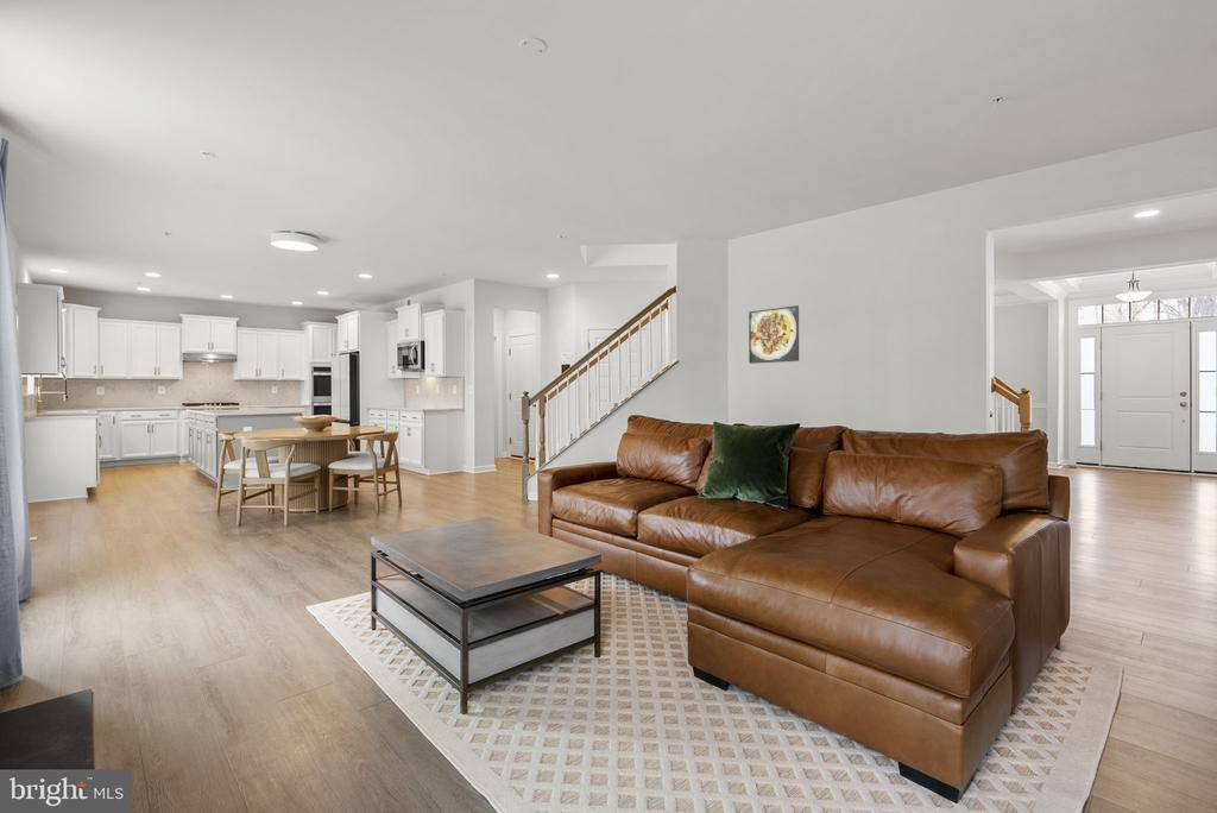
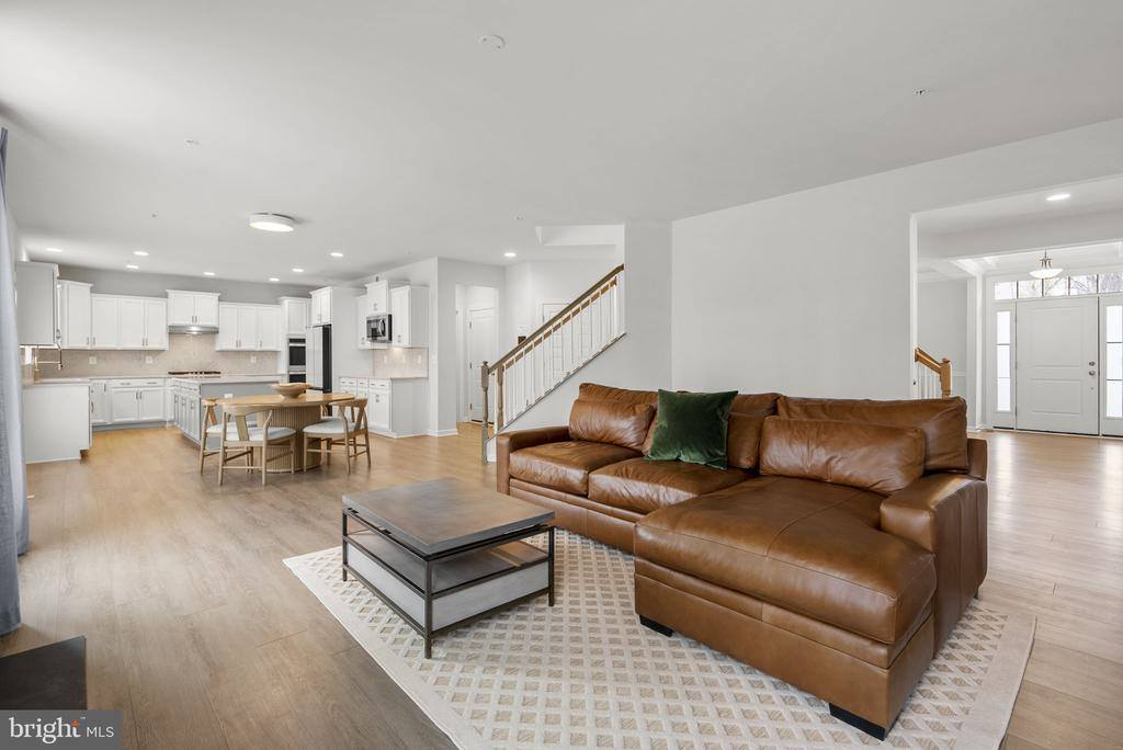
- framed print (773, 335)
